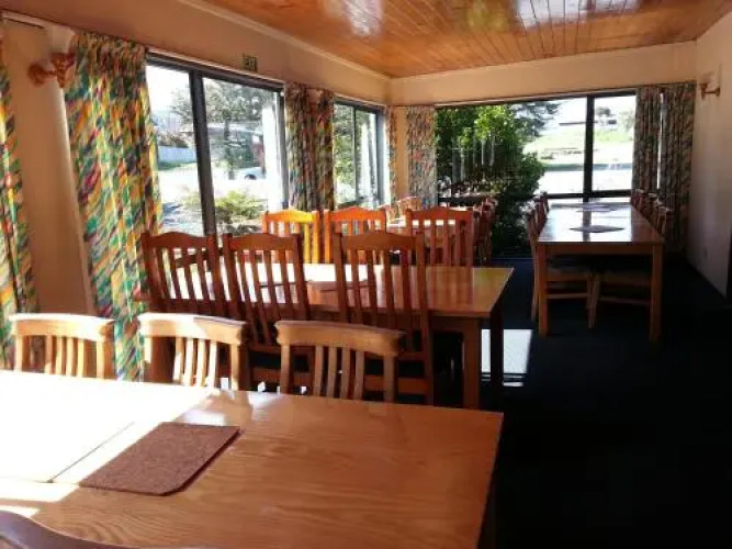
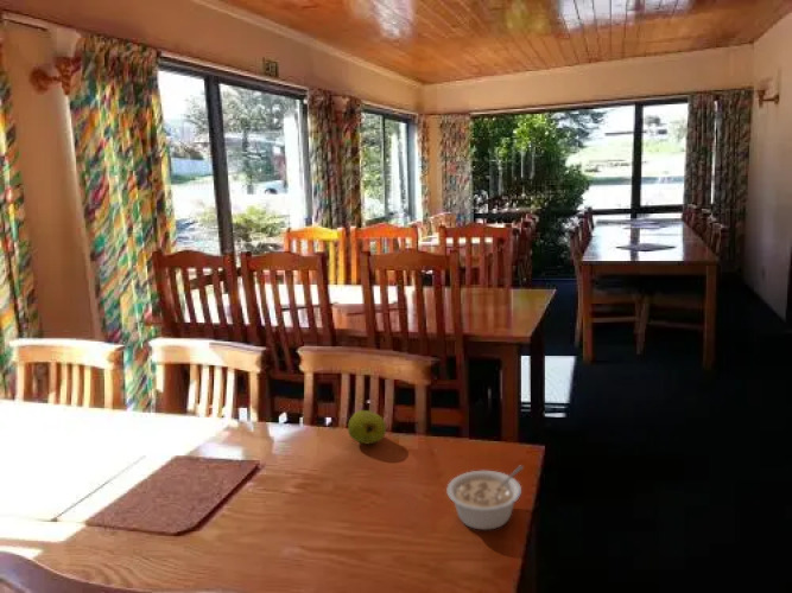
+ legume (484, 497)
+ fruit (368, 423)
